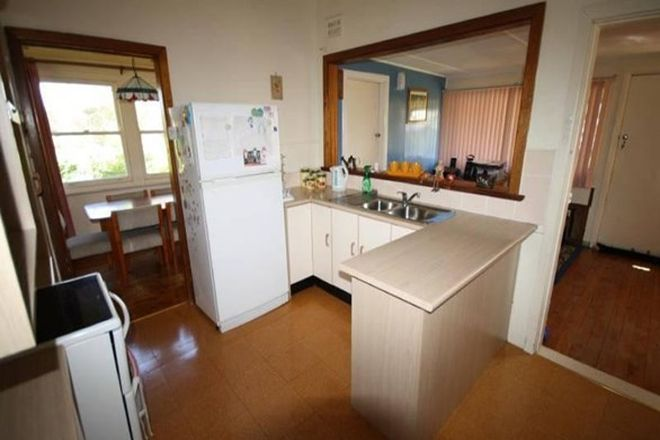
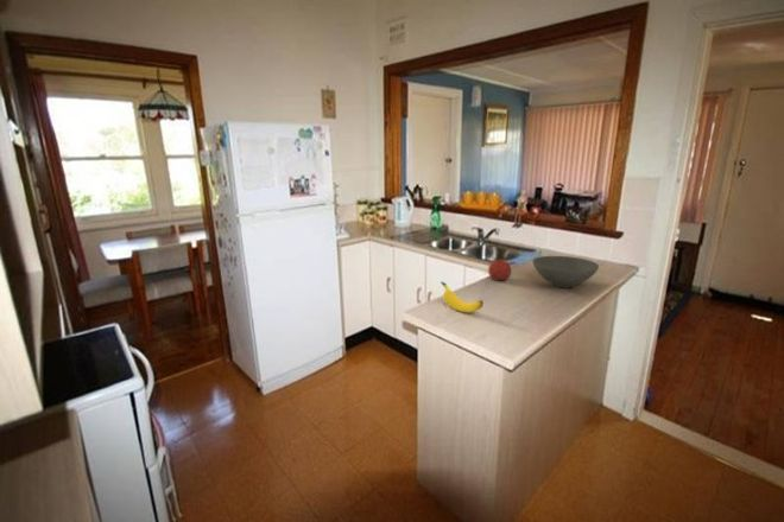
+ banana (460, 299)
+ bowl (563, 273)
+ fruit (500, 268)
